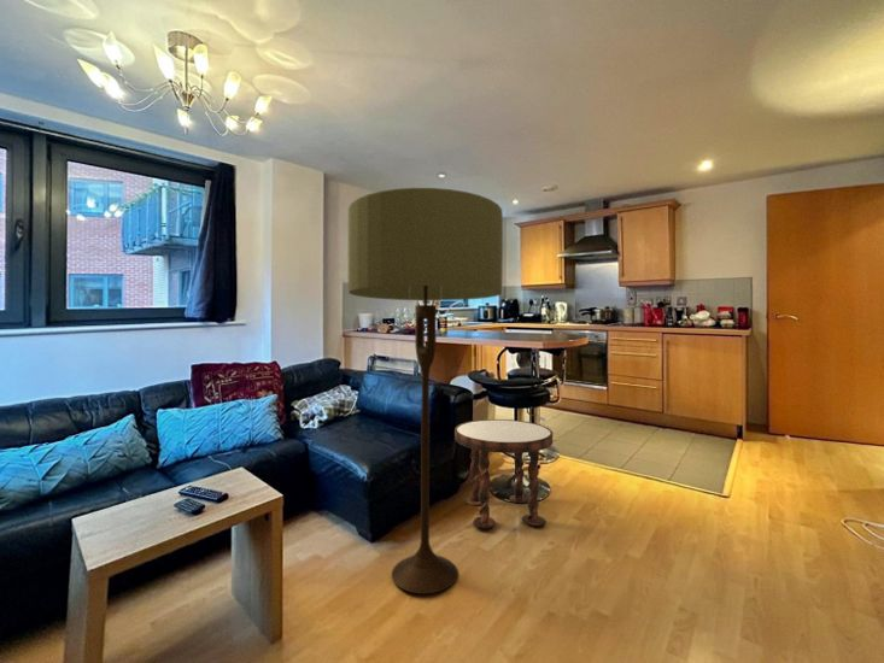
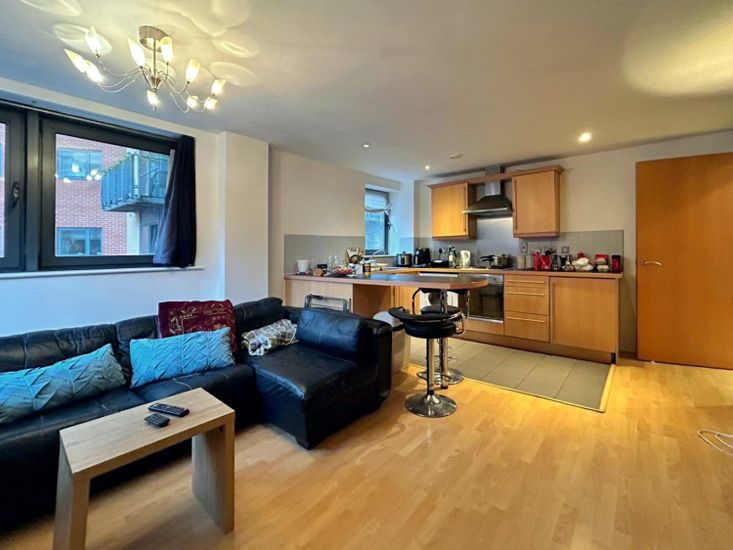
- side table (515, 468)
- floor lamp (425, 392)
